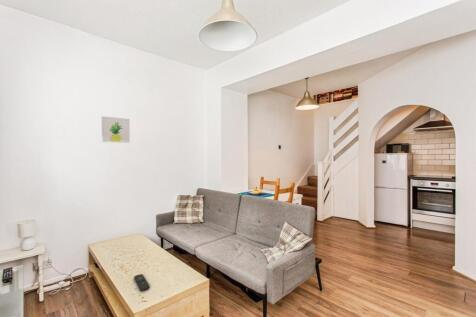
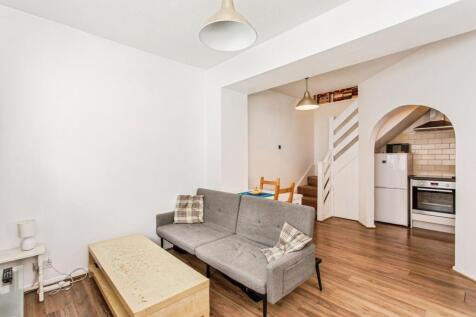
- remote control (141, 281)
- wall art (116, 130)
